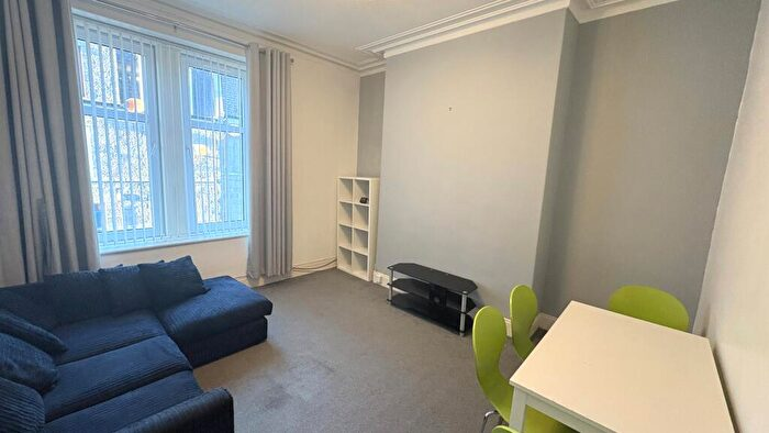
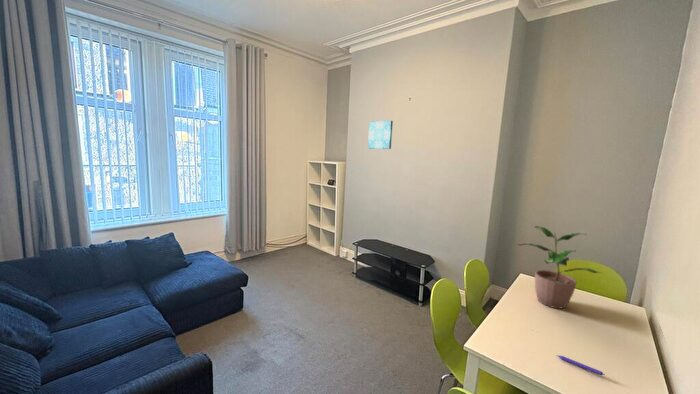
+ pen (579, 364)
+ wall art (379, 135)
+ potted plant (553, 262)
